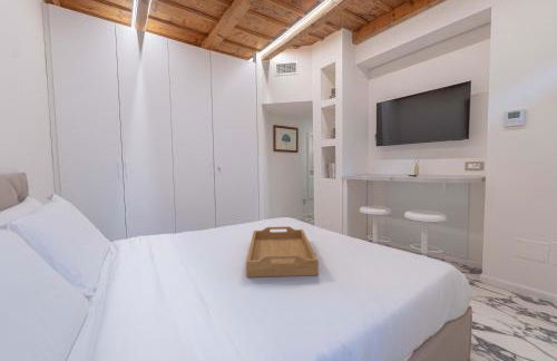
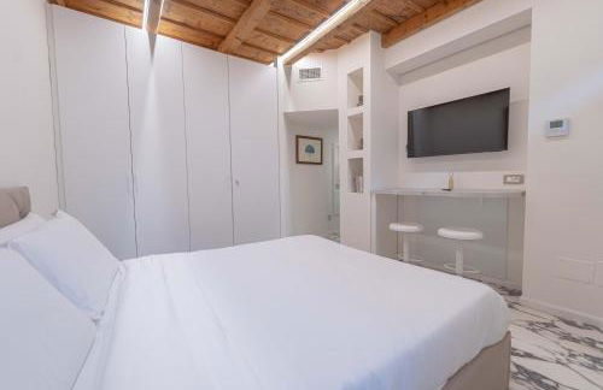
- serving tray (280, 246)
